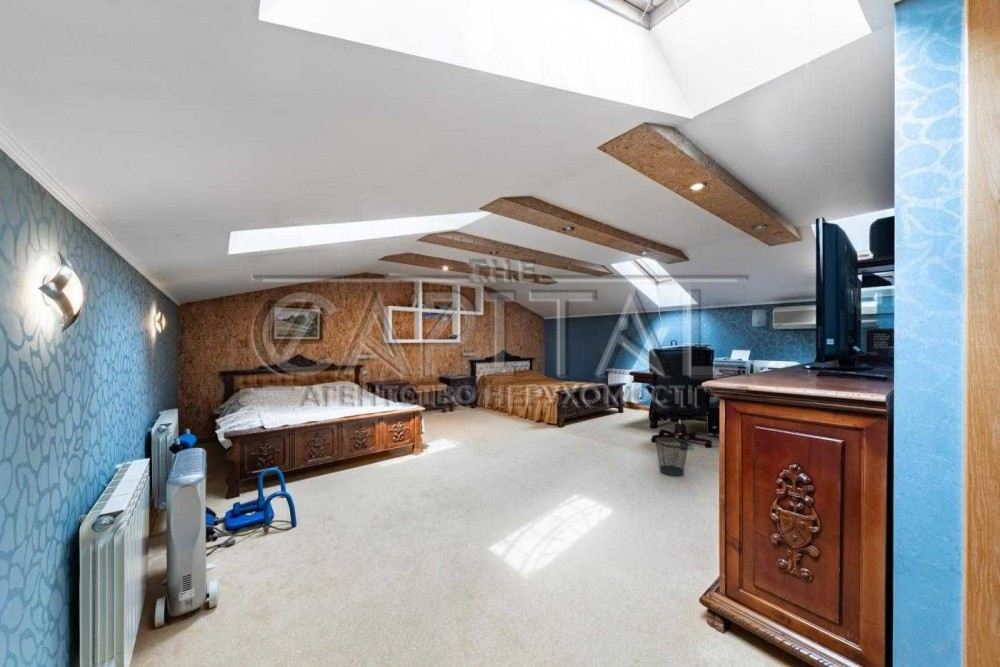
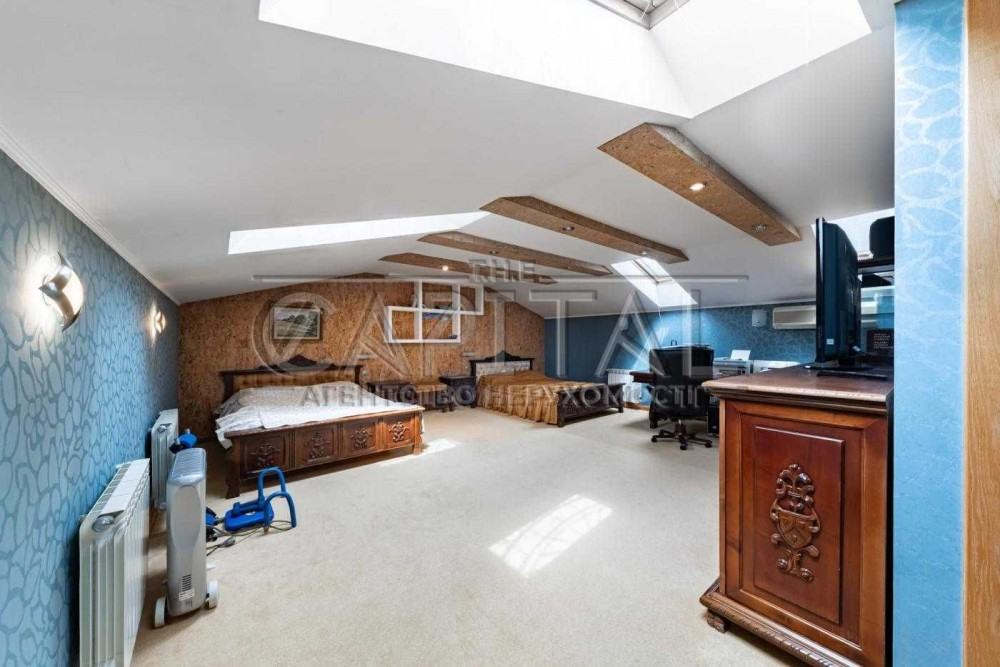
- wastebasket (671, 457)
